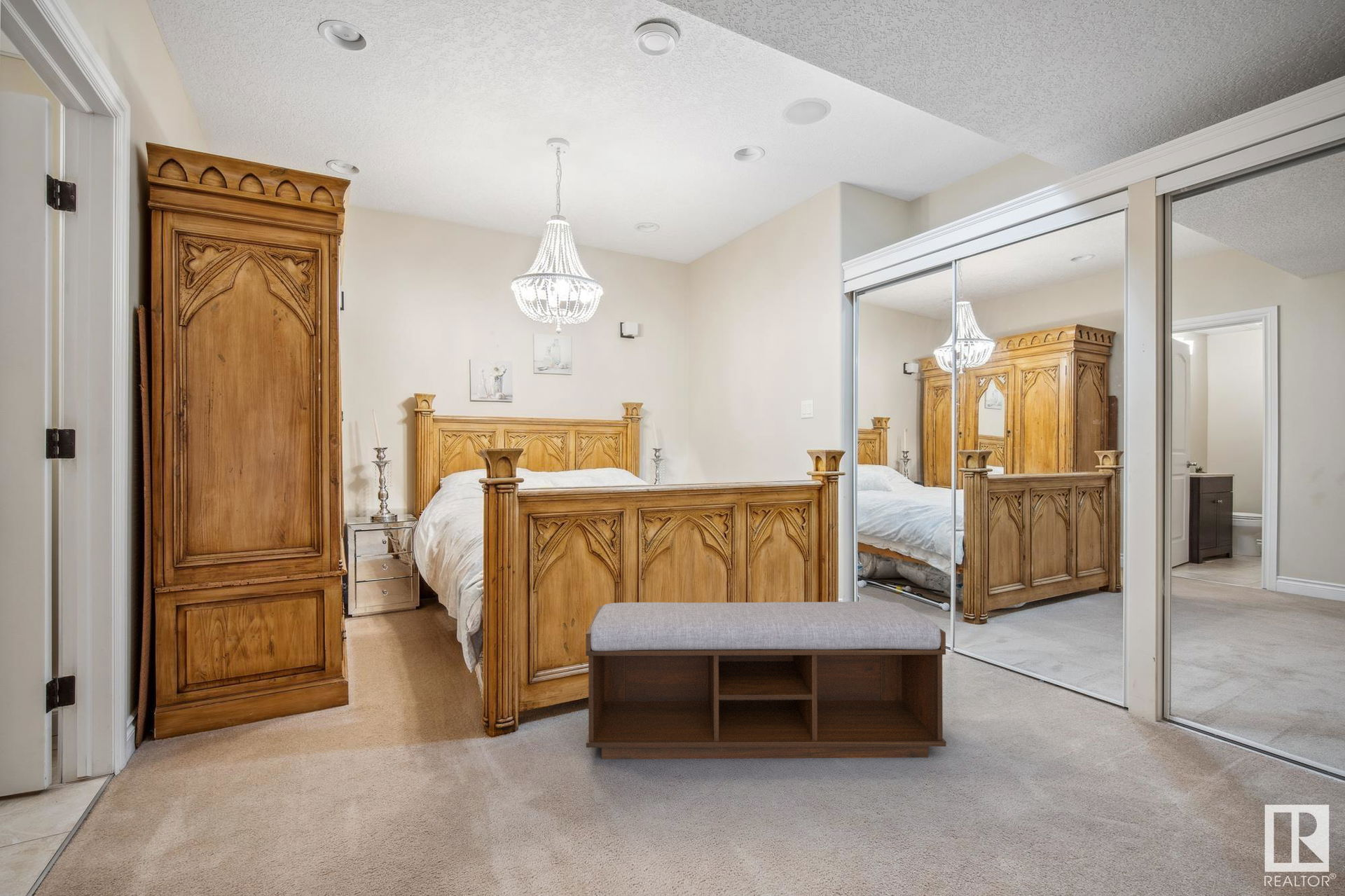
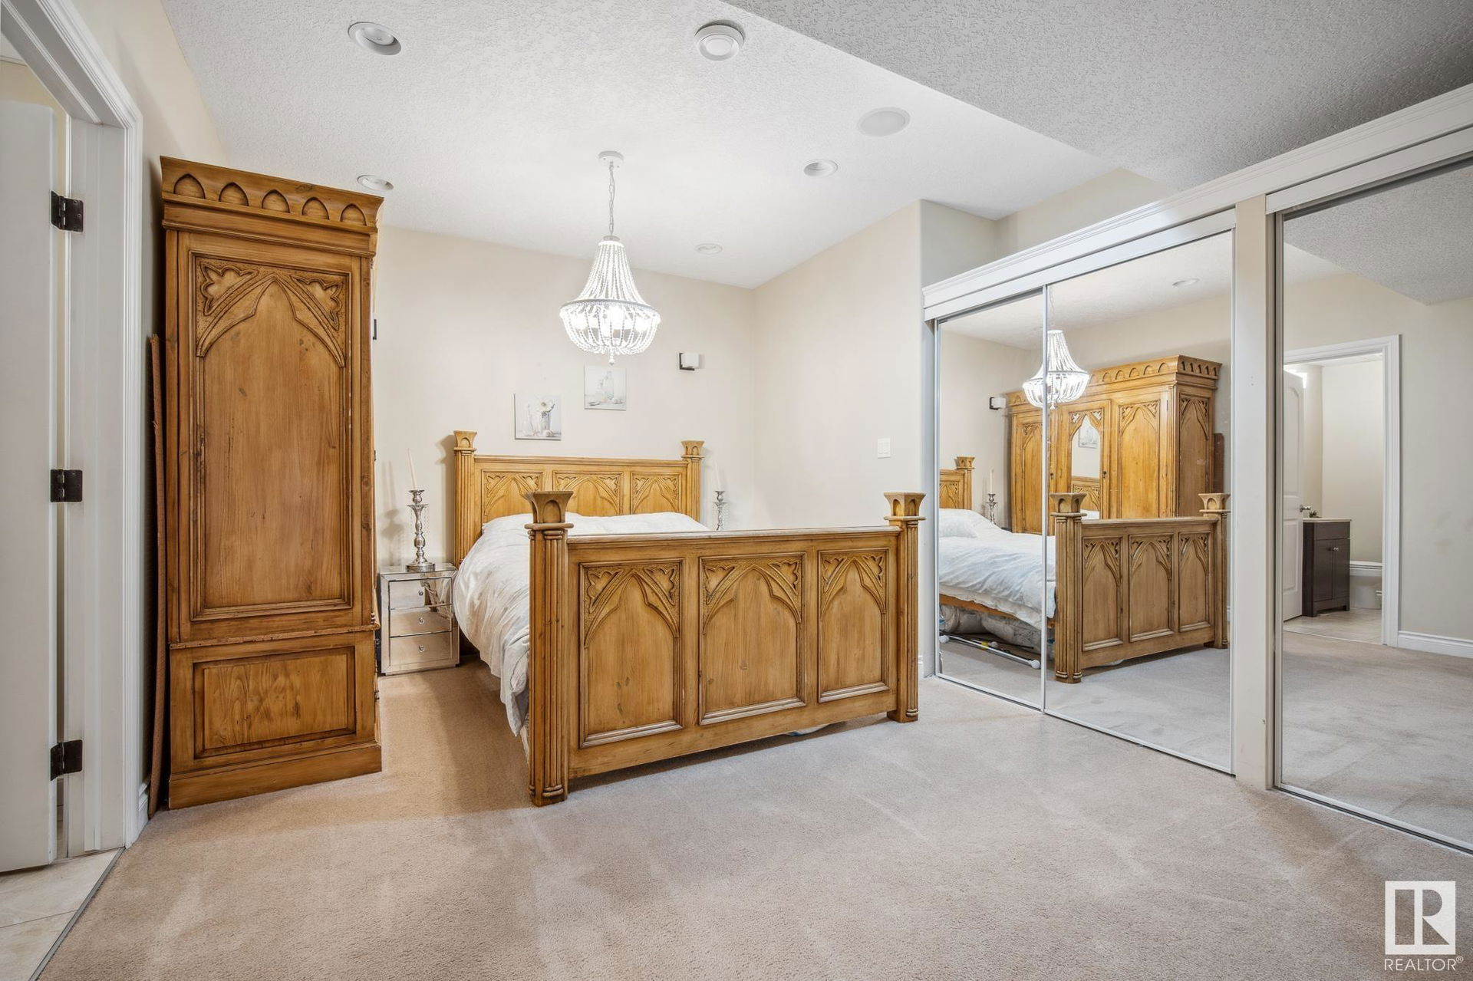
- bench (759, 674)
